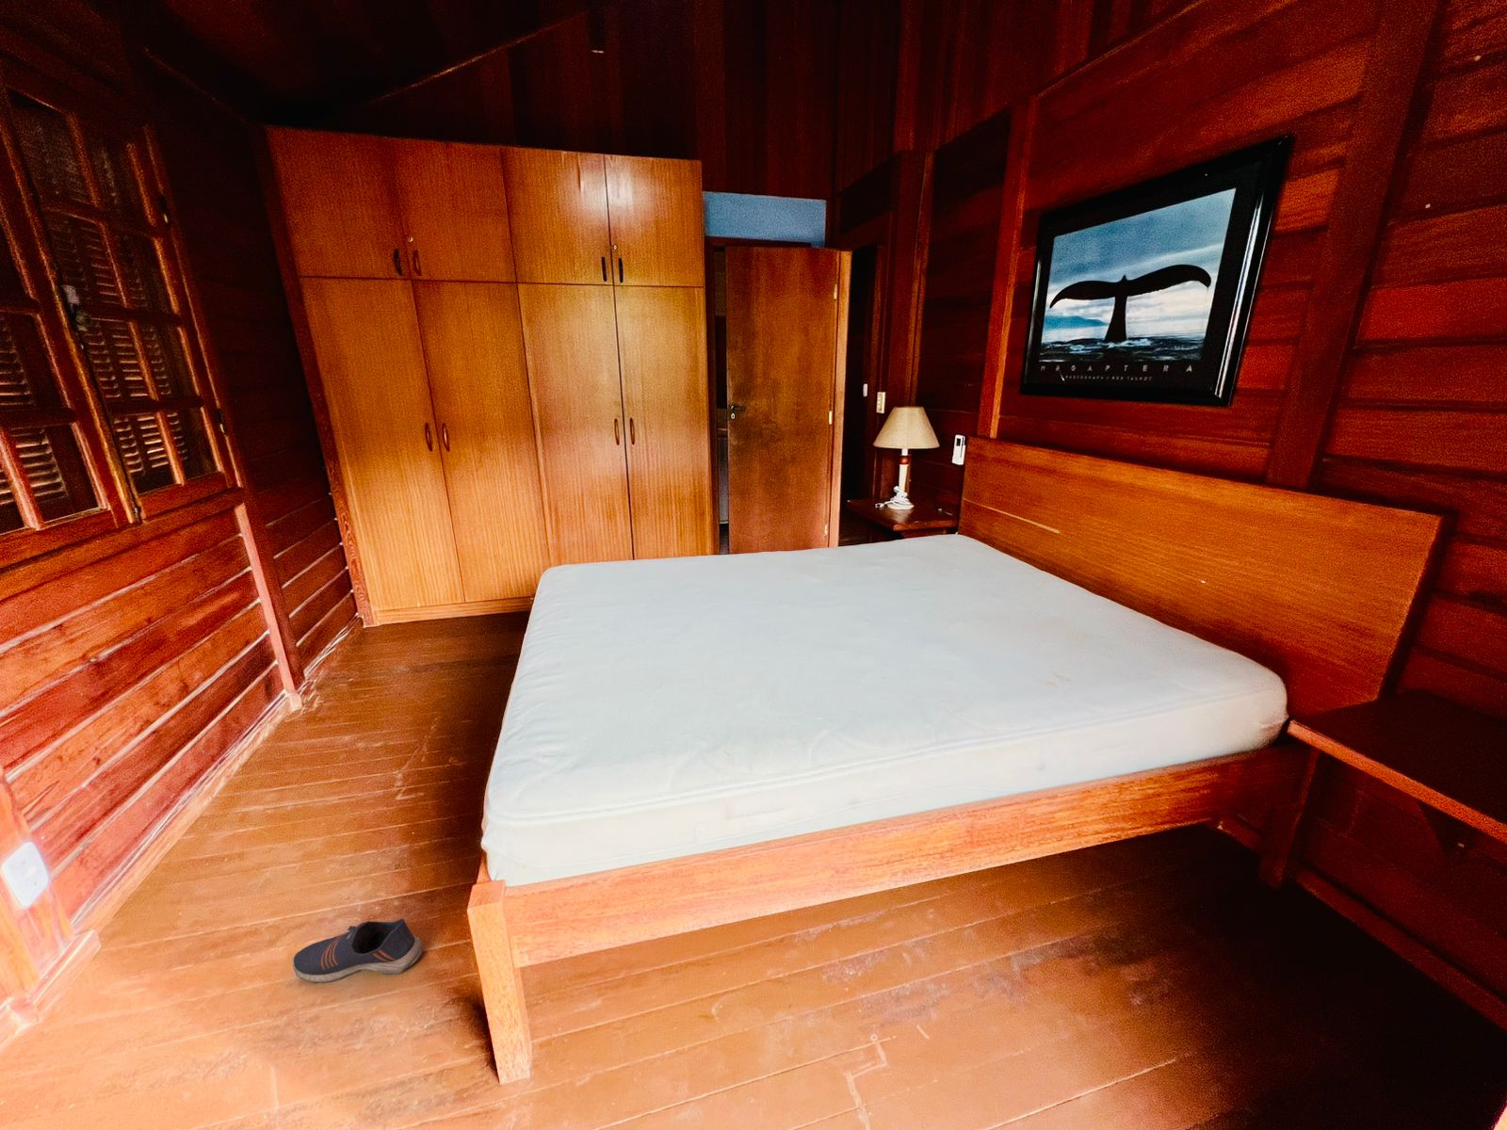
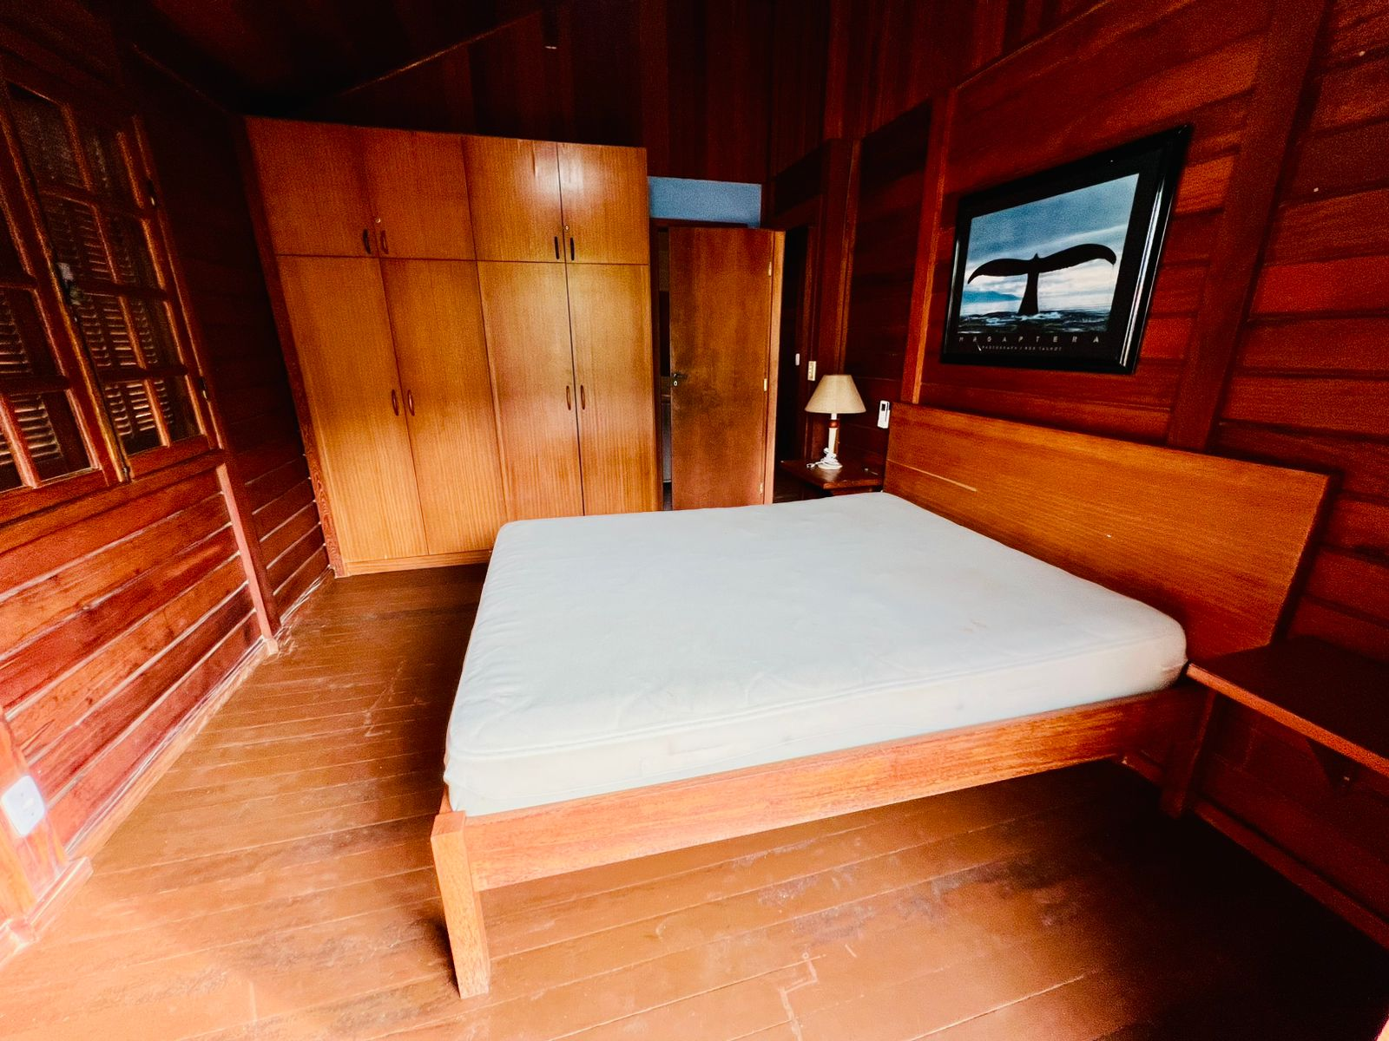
- shoe (356, 944)
